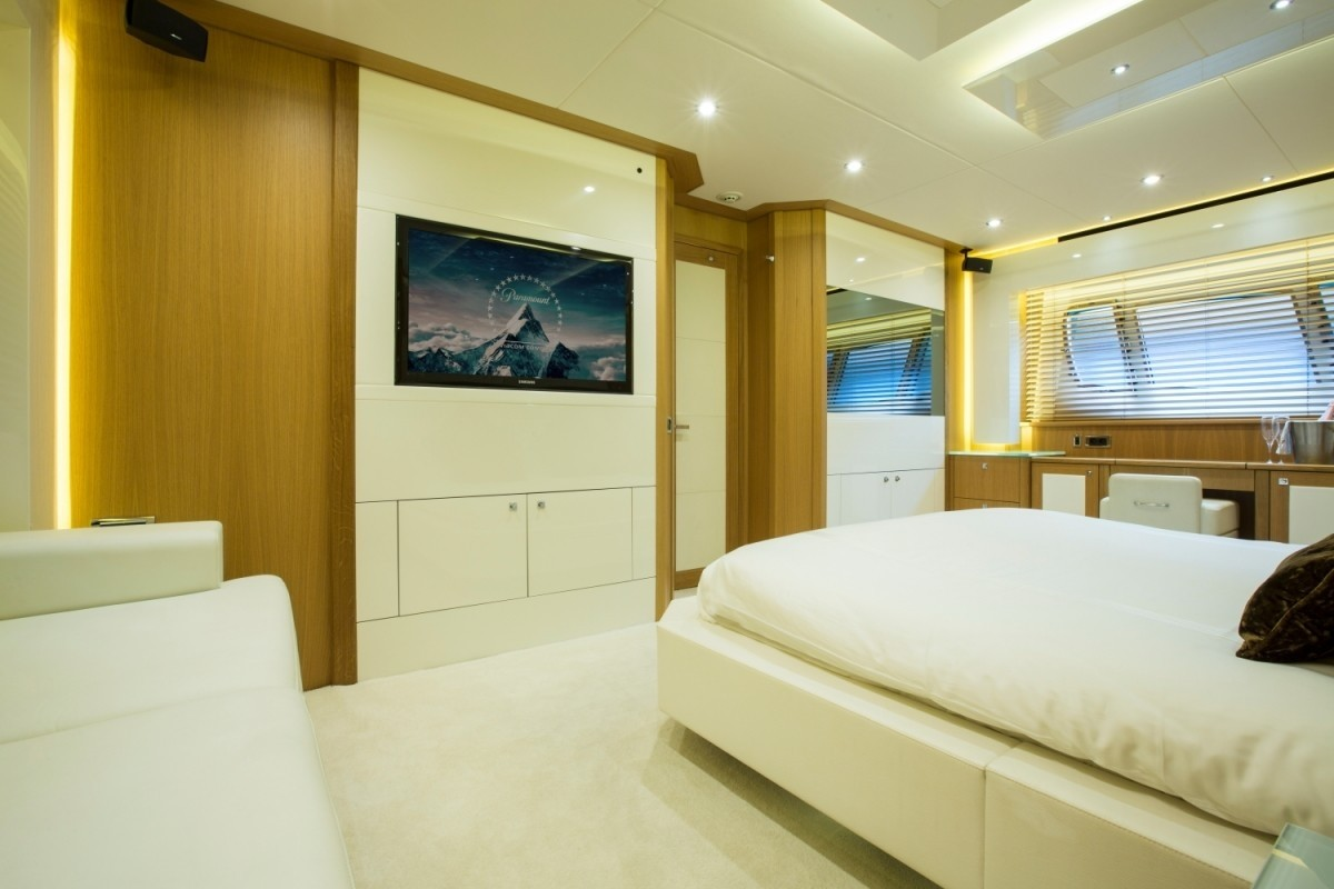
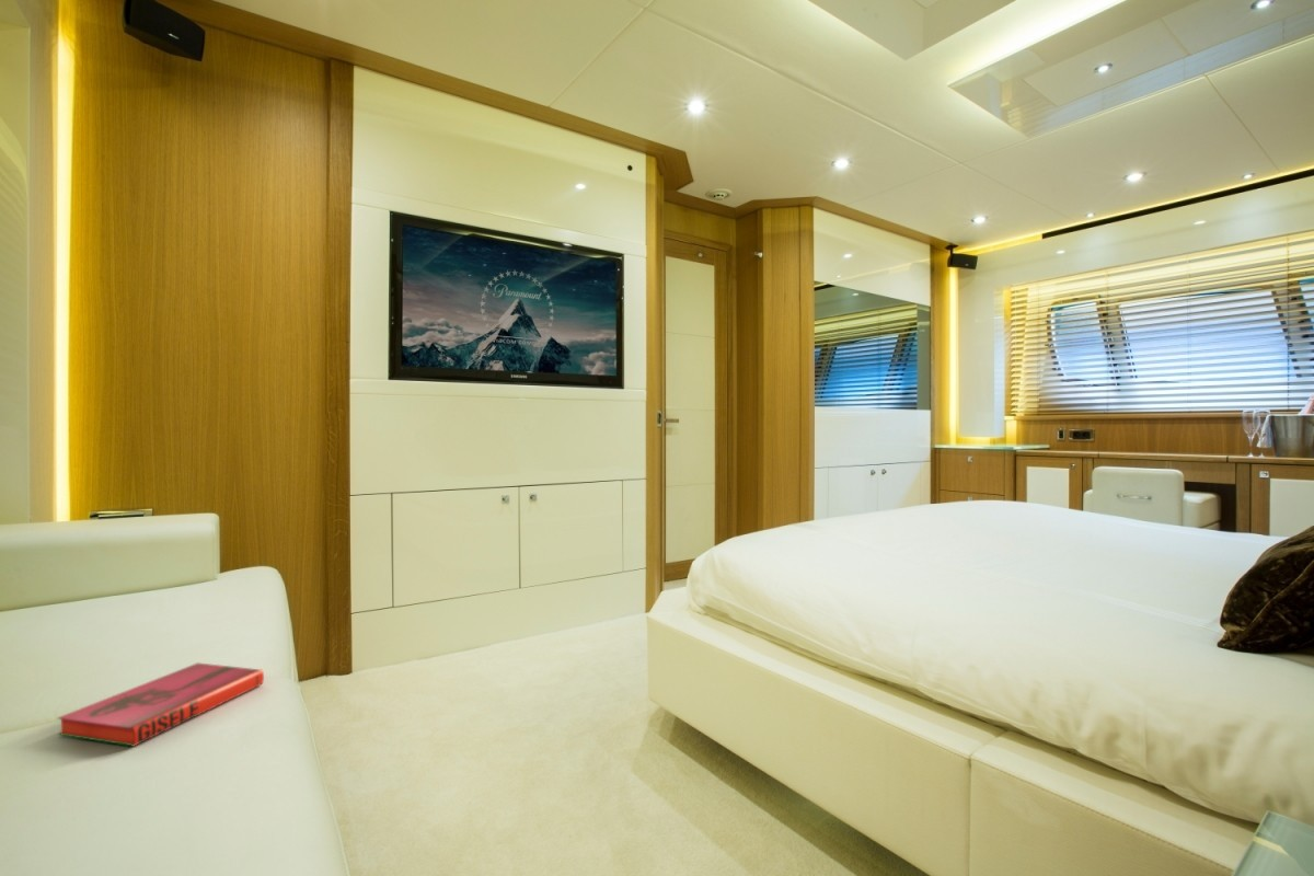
+ hardback book (170, 699)
